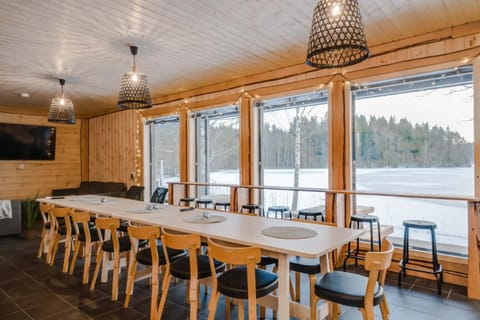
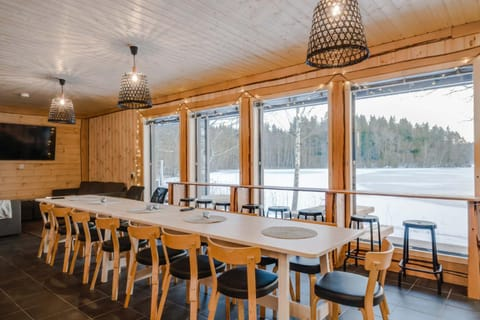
- house plant (30, 214)
